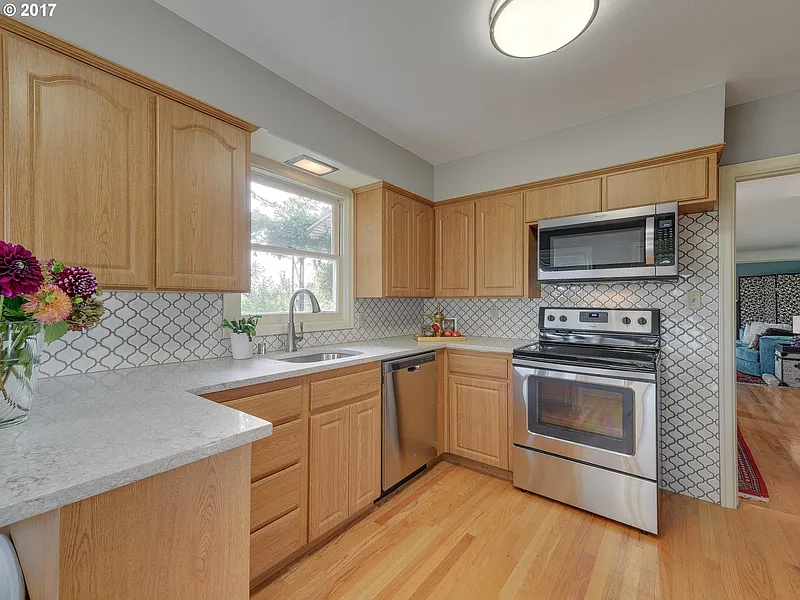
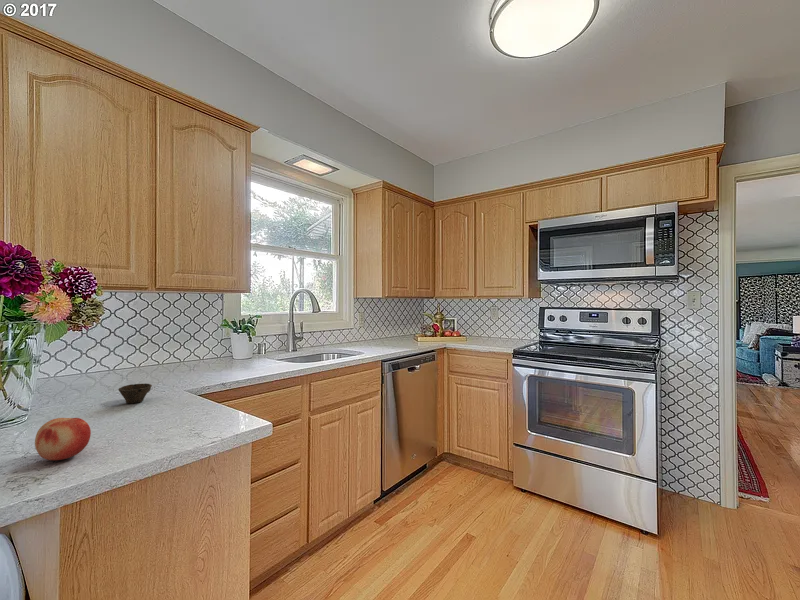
+ cup (137, 393)
+ fruit (63, 437)
